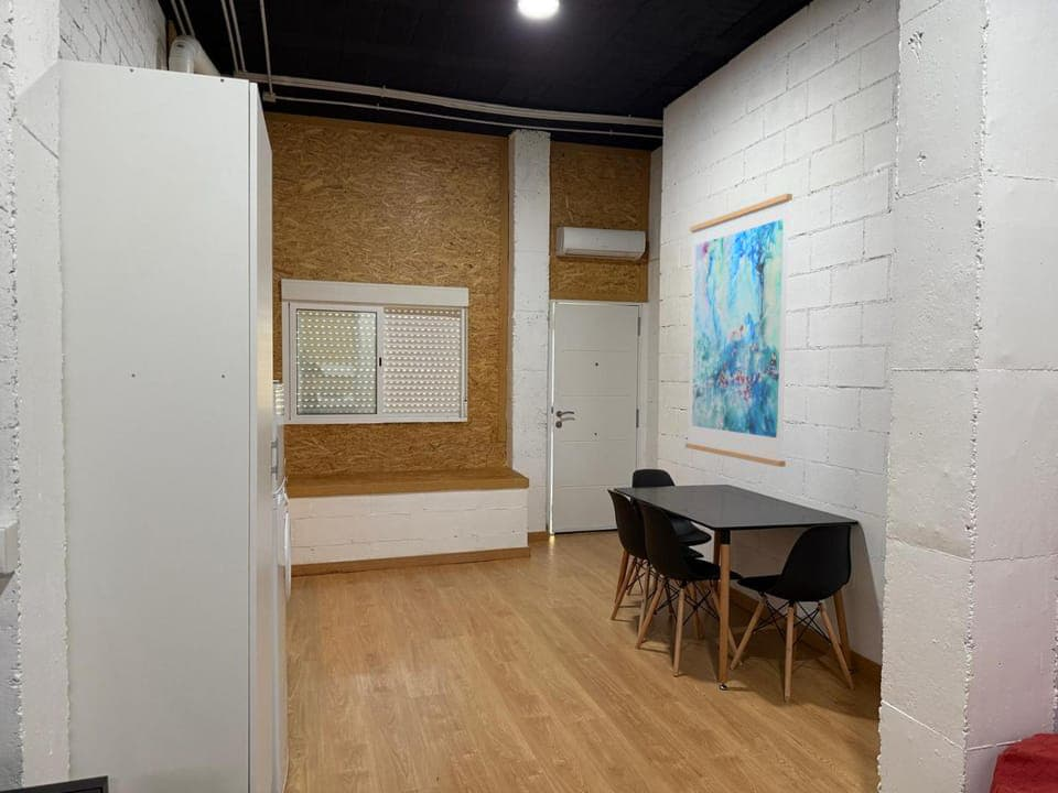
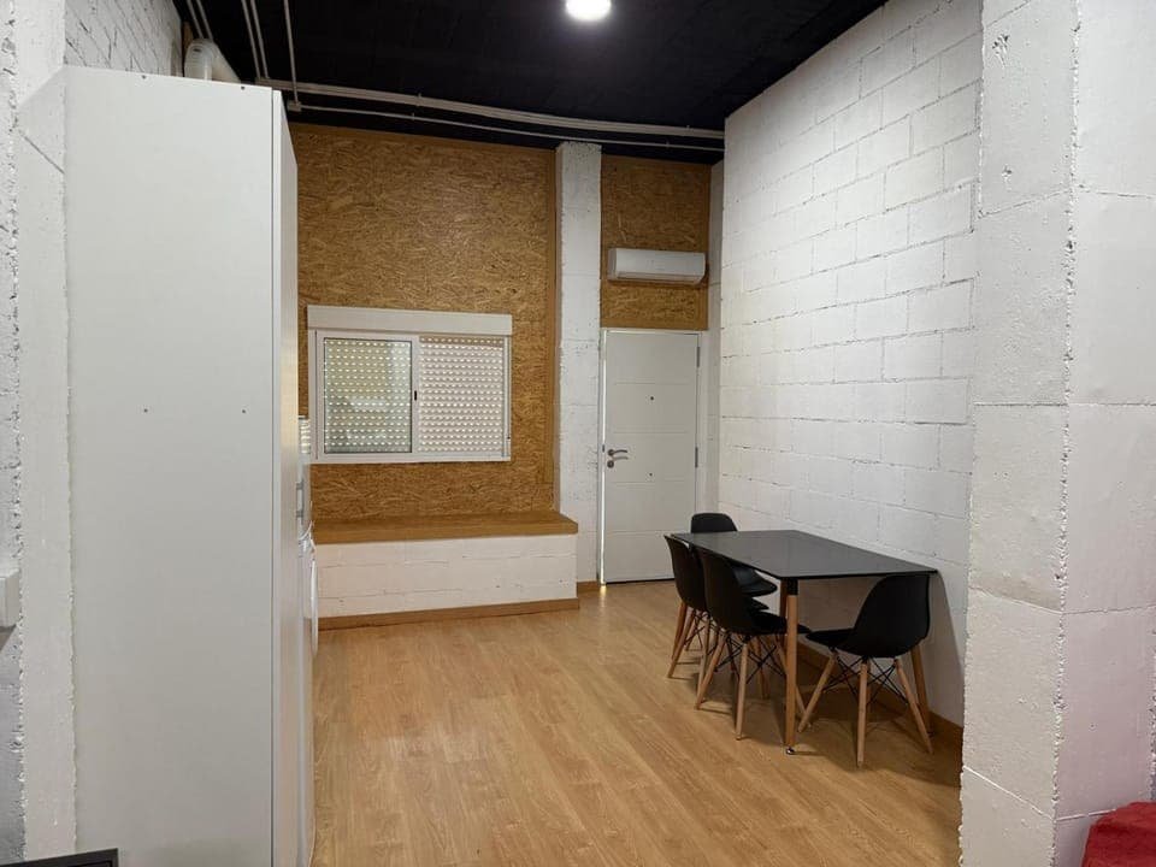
- wall art (733, 335)
